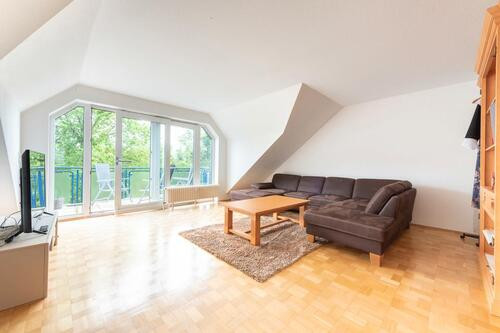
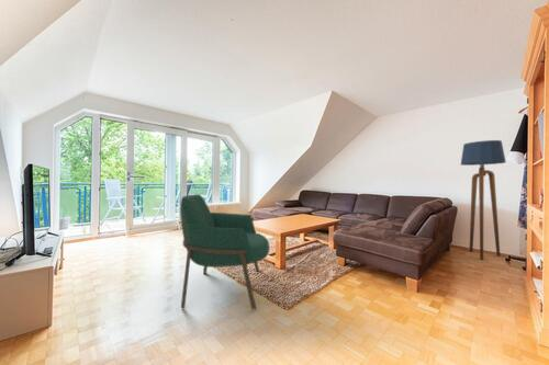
+ floor lamp (482, 198)
+ armchair (227, 241)
